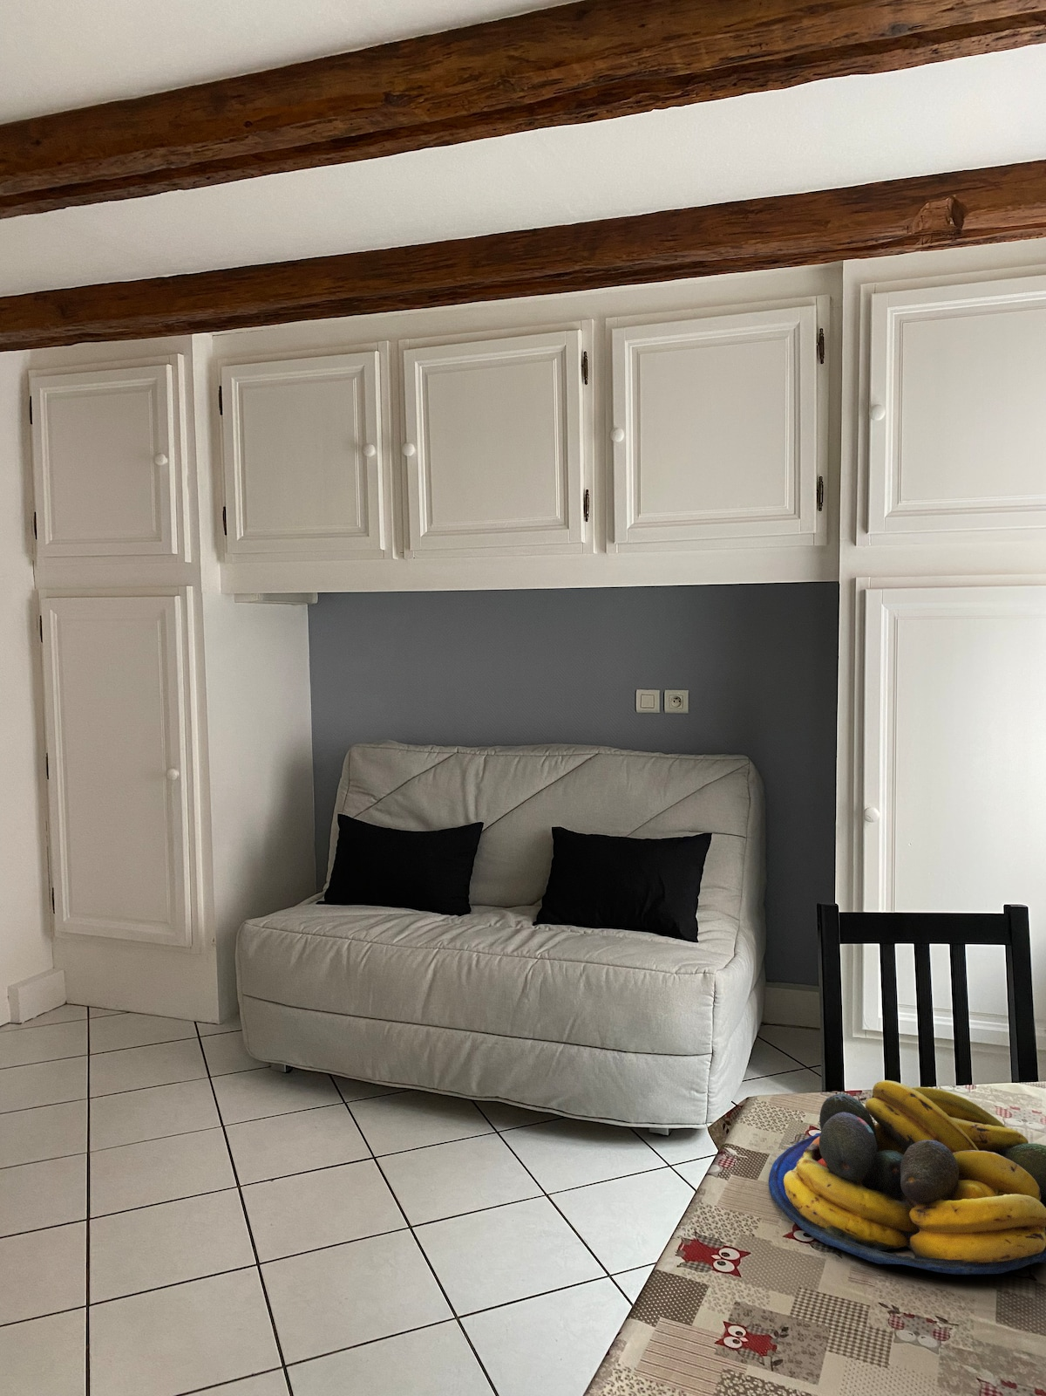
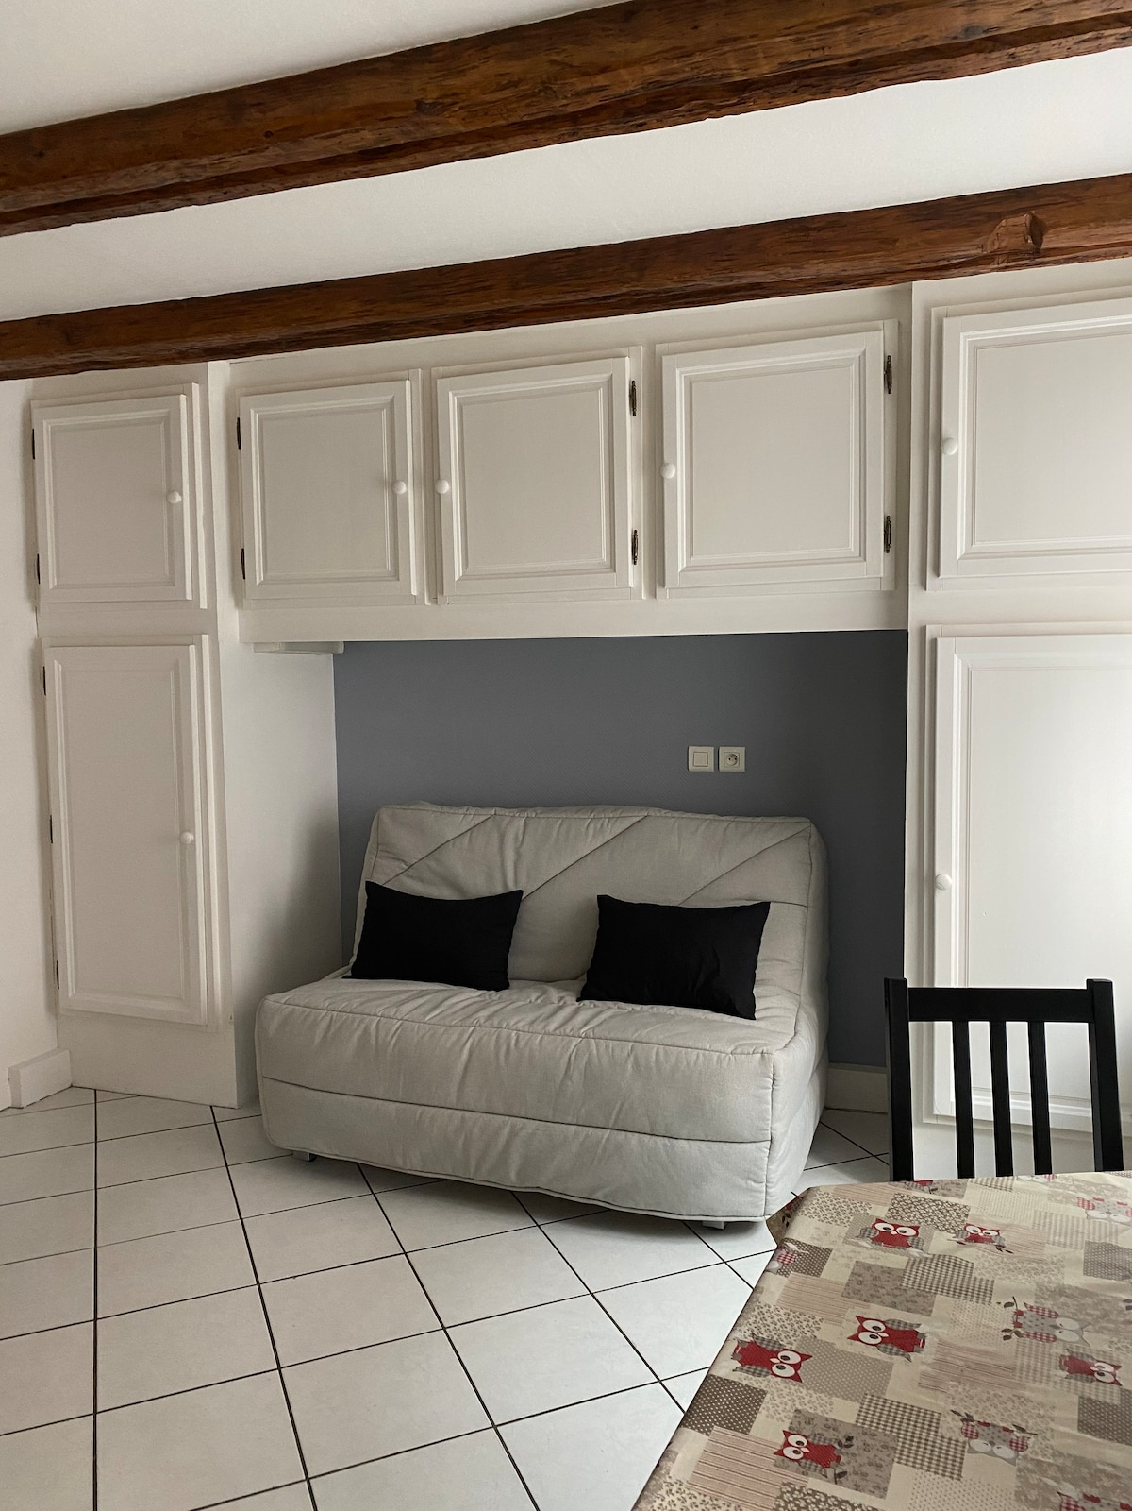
- fruit bowl (915, 1146)
